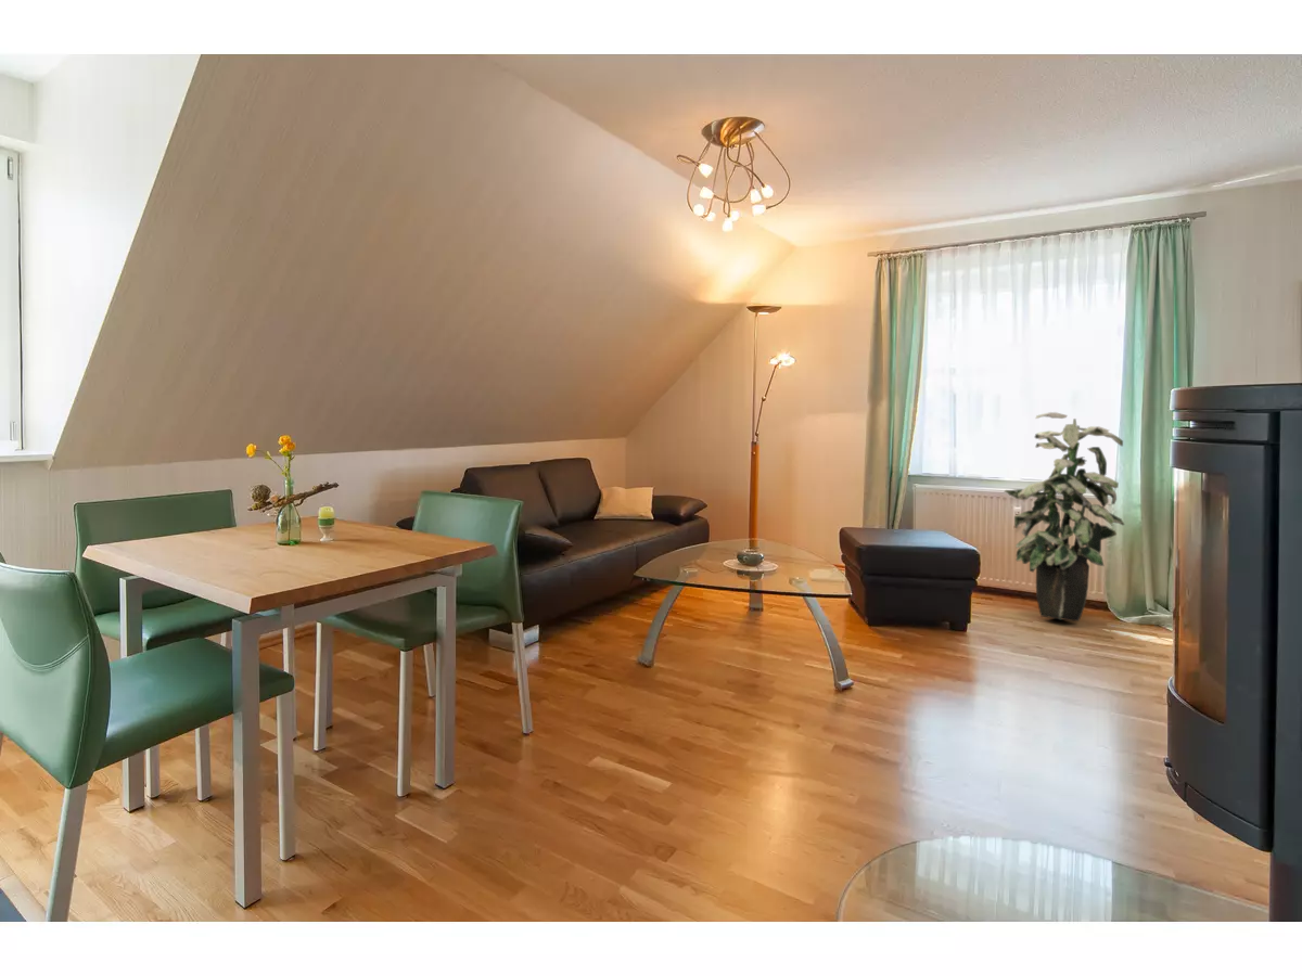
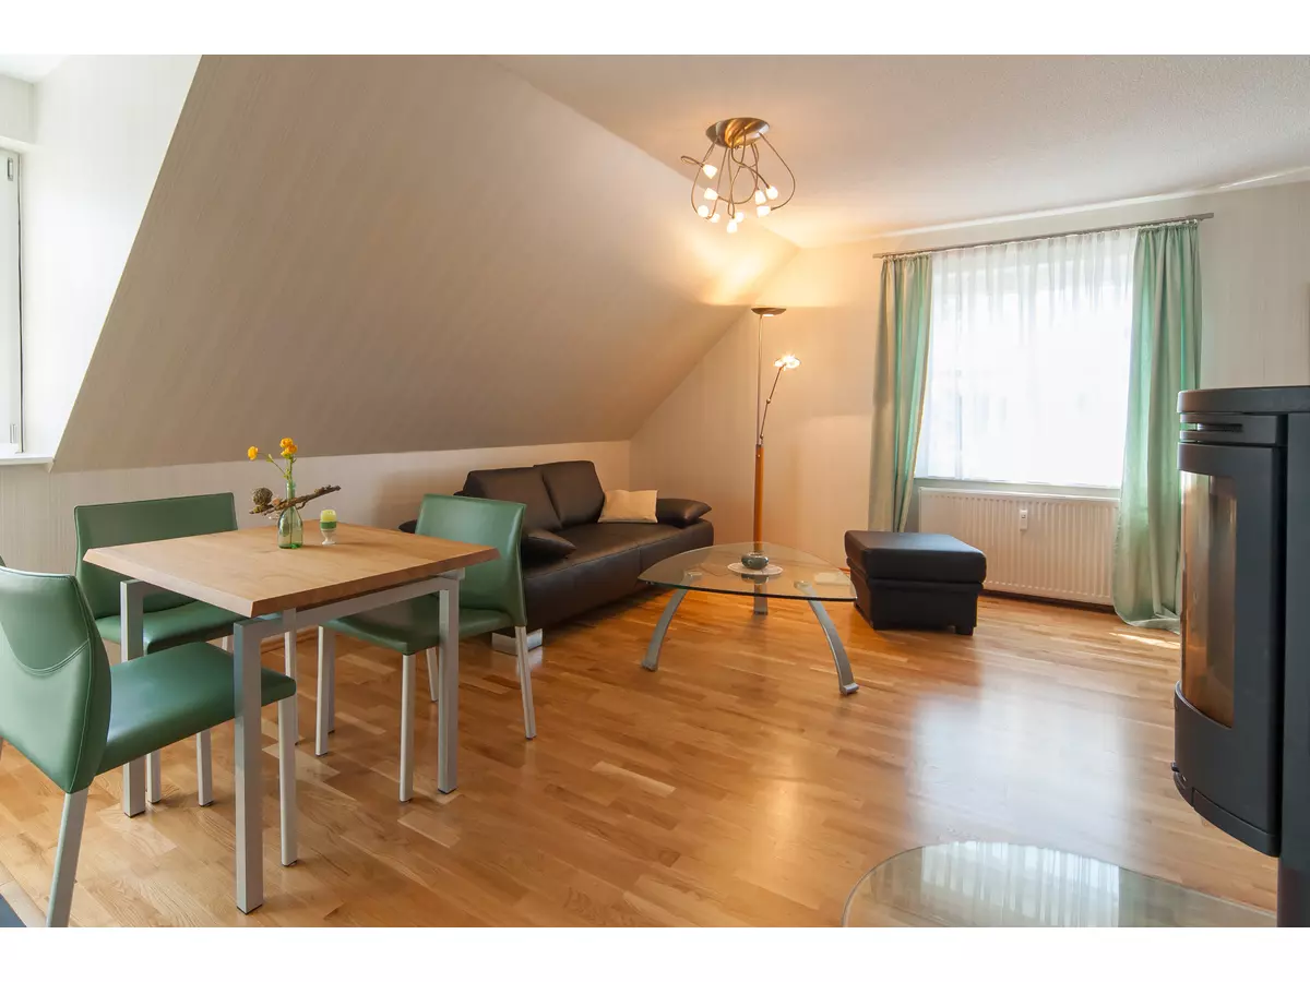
- indoor plant (1059, 515)
